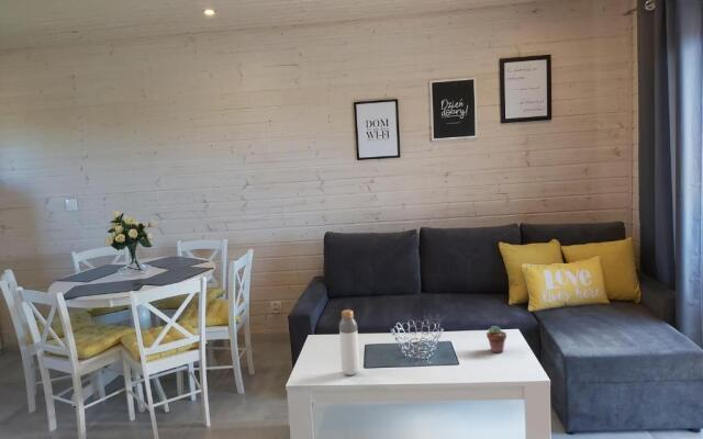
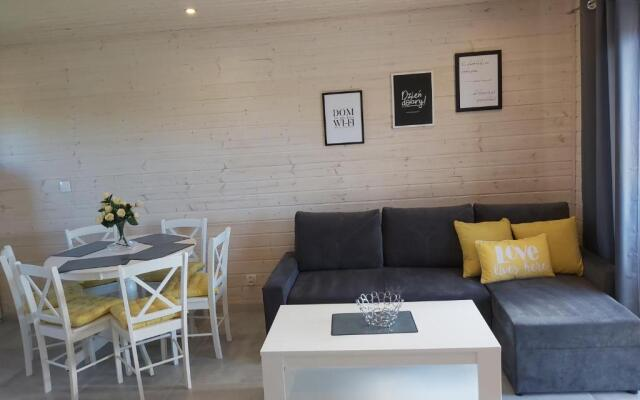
- bottle (348, 341)
- potted succulent (496, 338)
